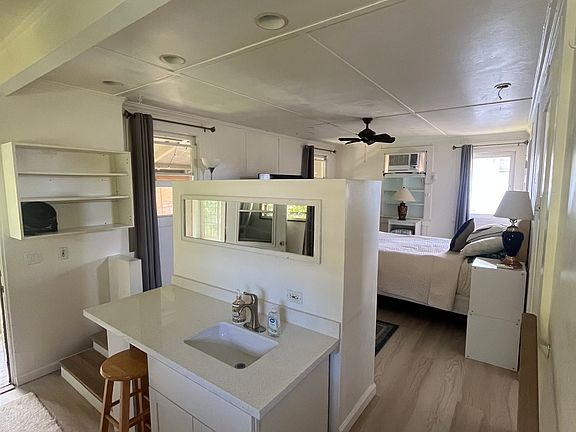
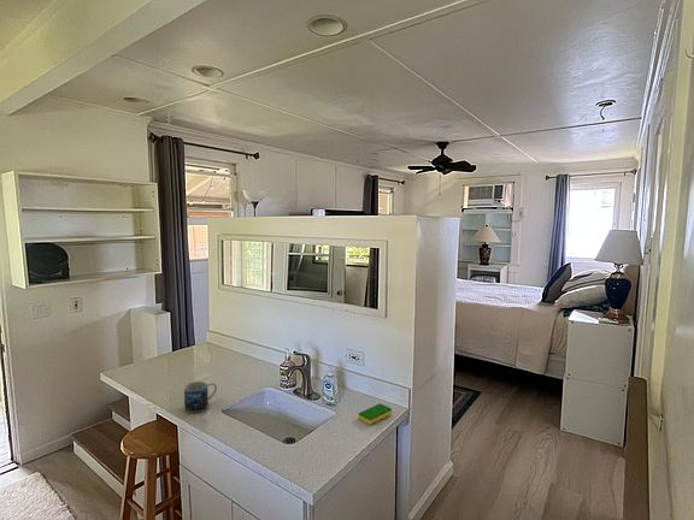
+ dish sponge (375, 413)
+ mug (201, 395)
